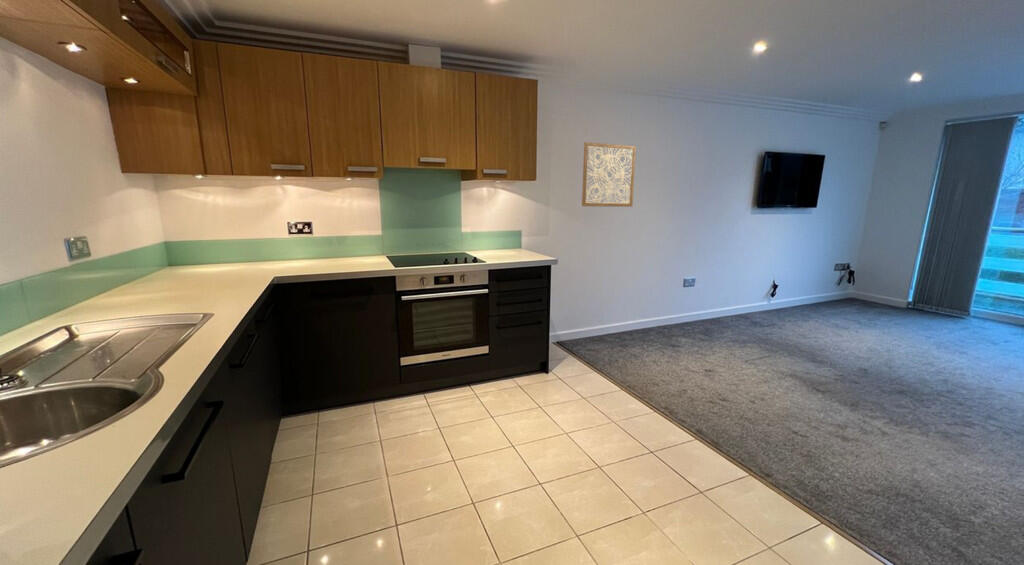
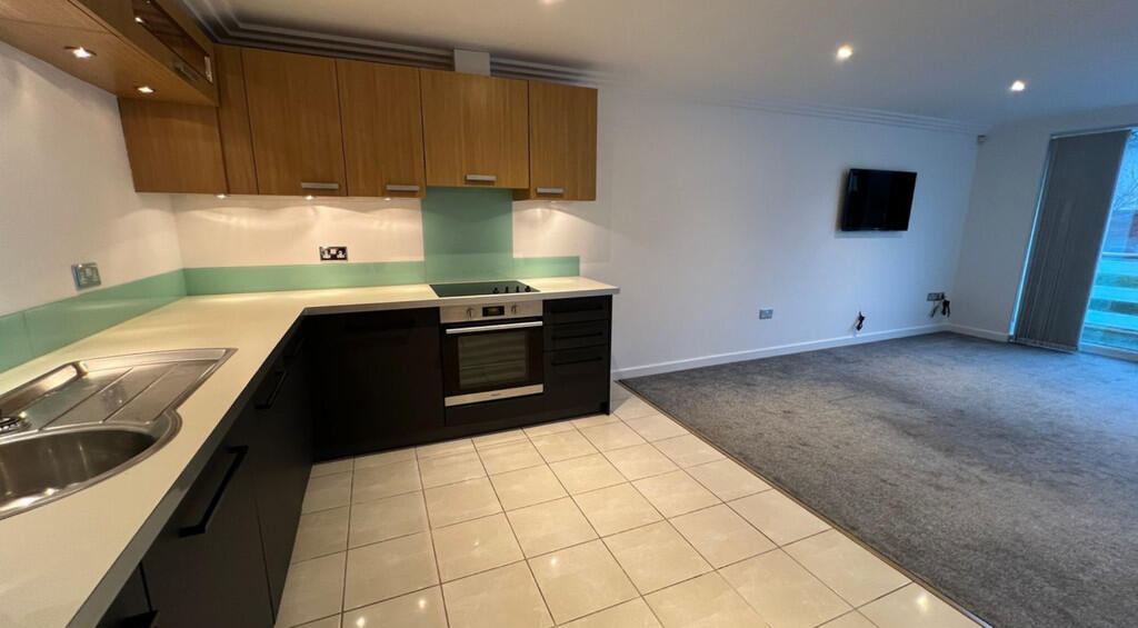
- wall art (607, 176)
